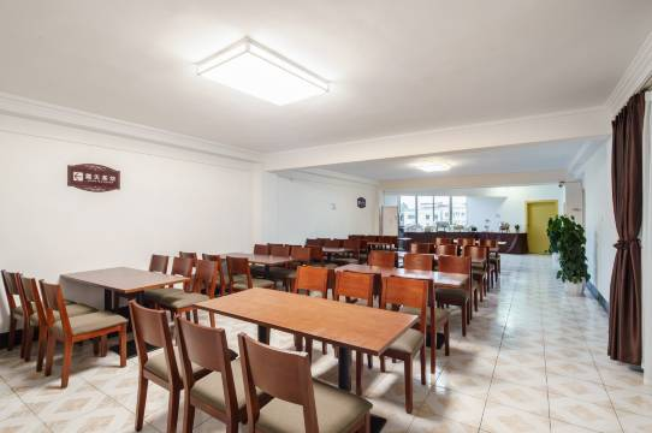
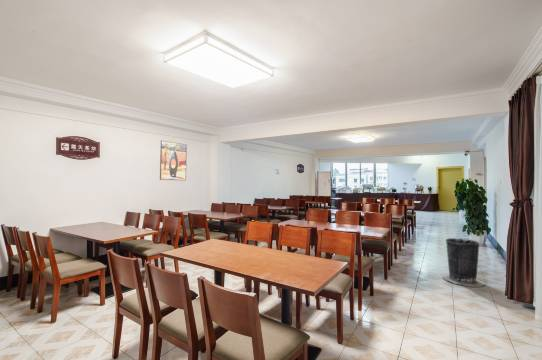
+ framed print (173, 161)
+ trash can (463, 260)
